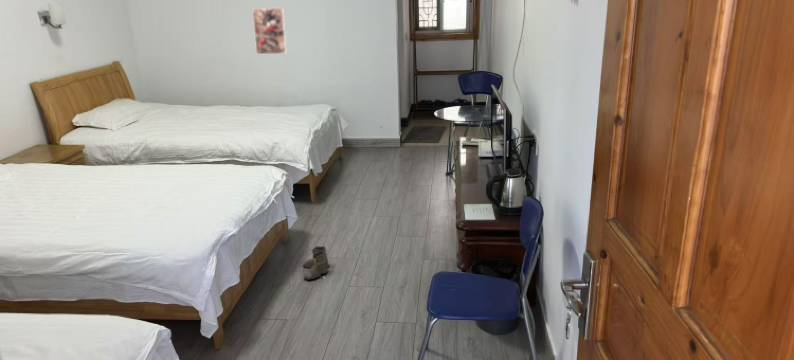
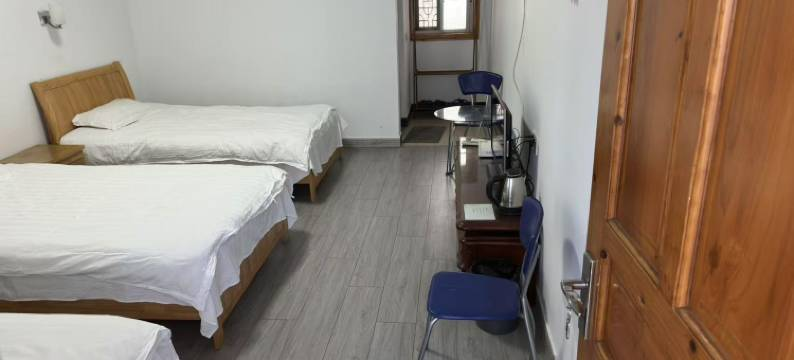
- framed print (269, 31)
- boots (314, 260)
